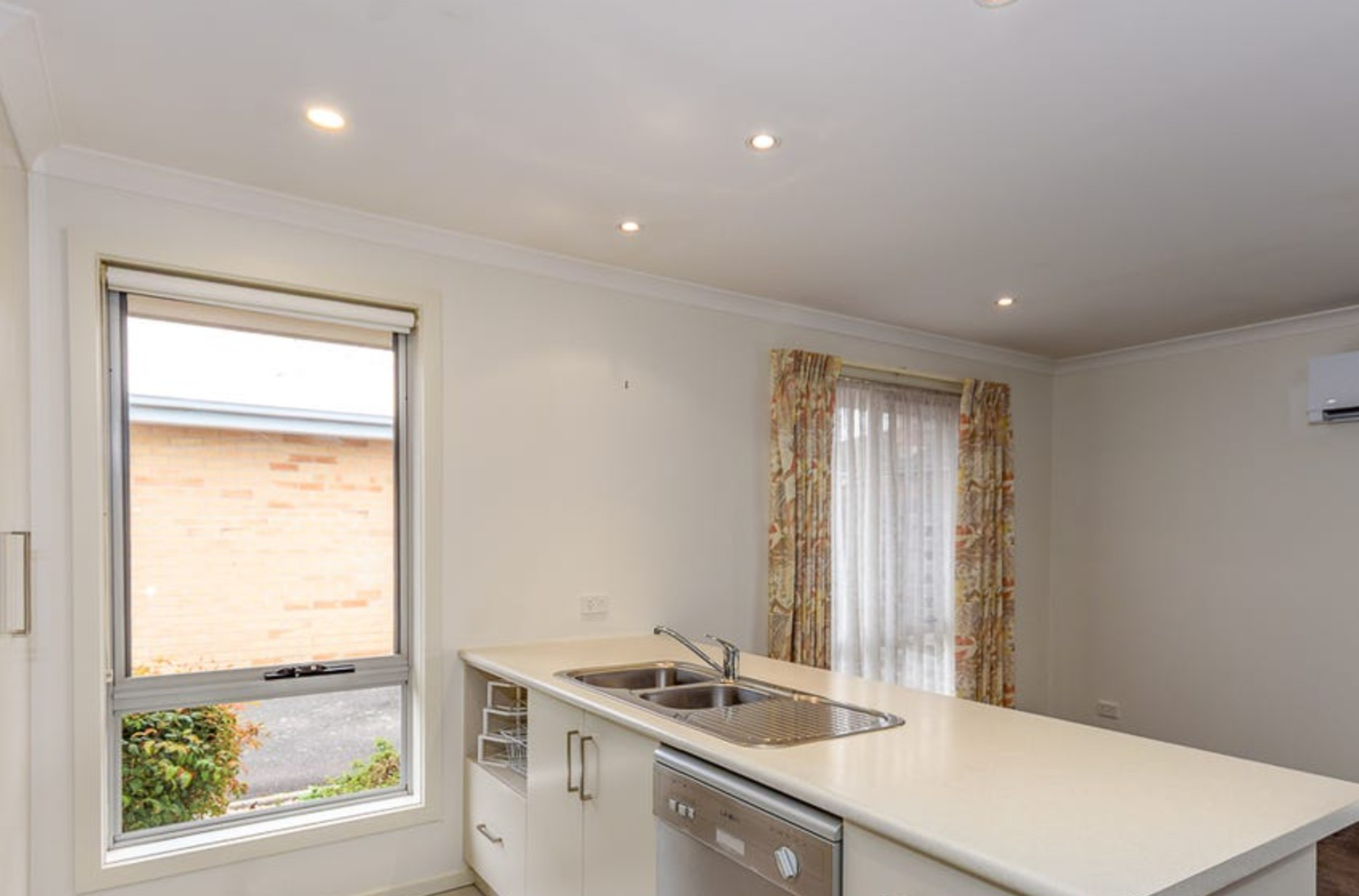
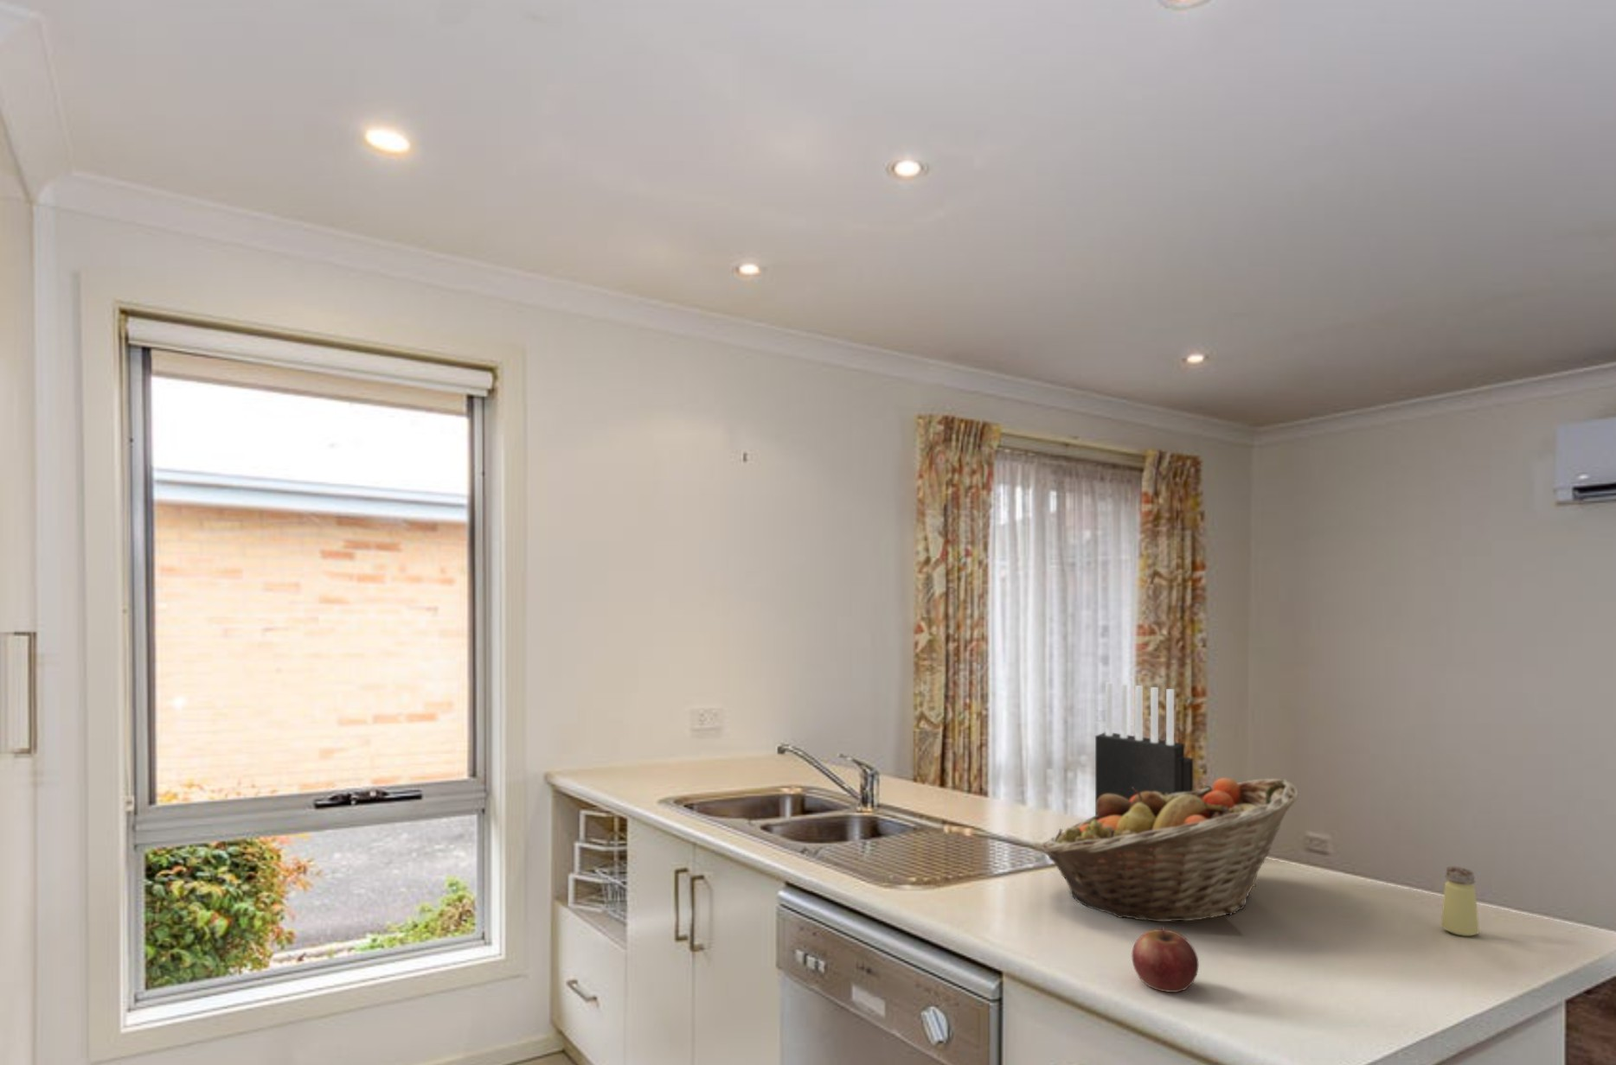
+ saltshaker (1459, 899)
+ fruit basket (1170, 837)
+ apple (1164, 952)
+ knife block (1145, 762)
